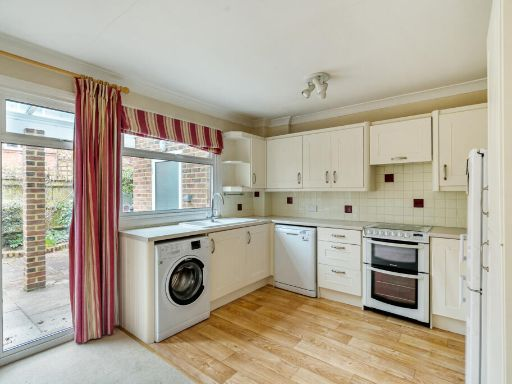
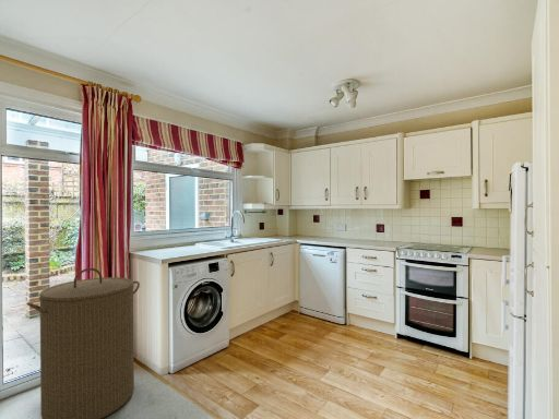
+ laundry hamper (90, 334)
